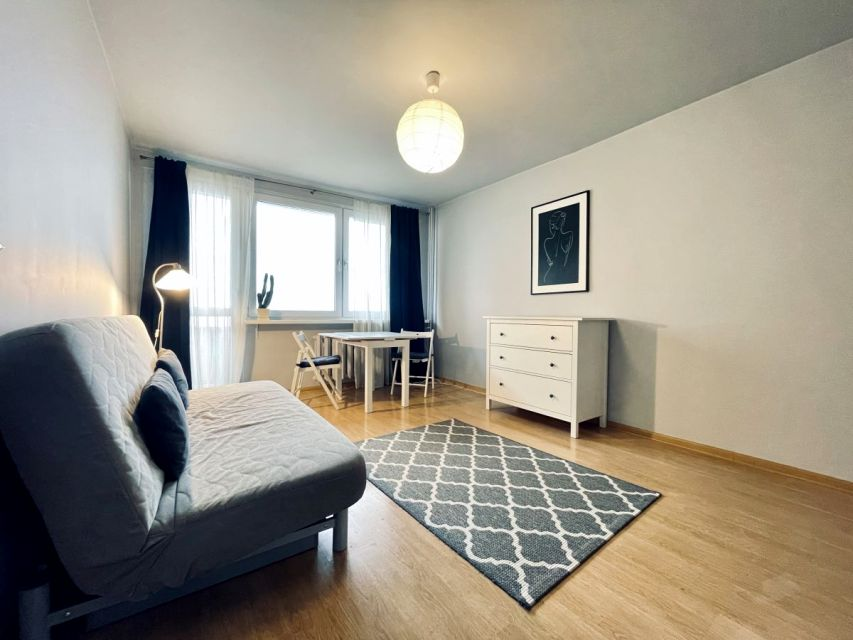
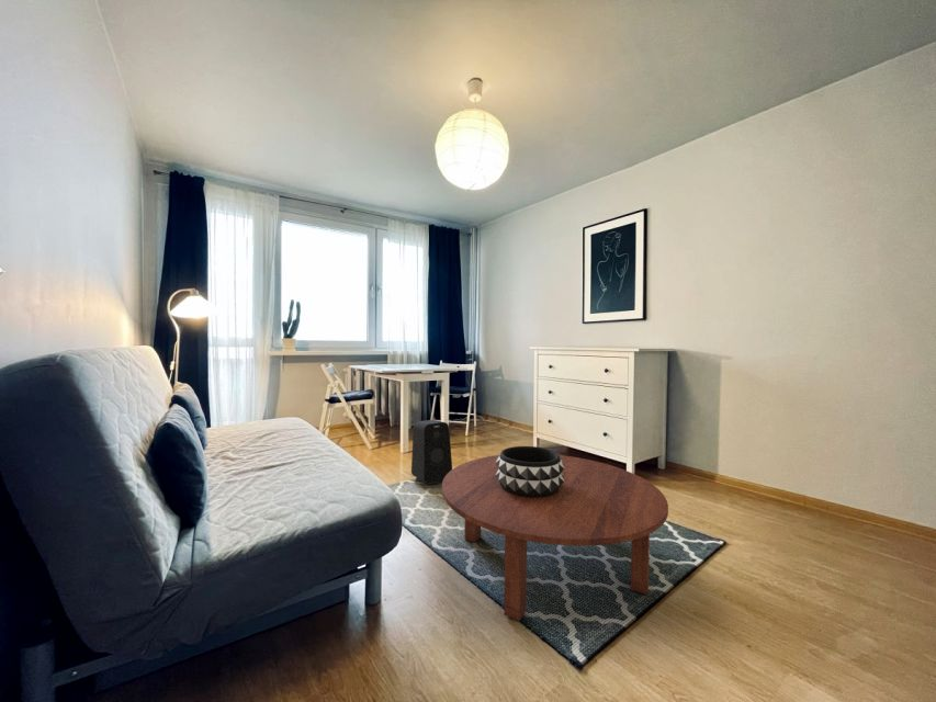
+ coffee table (546, 522)
+ speaker (431, 451)
+ decorative bowl (529, 468)
